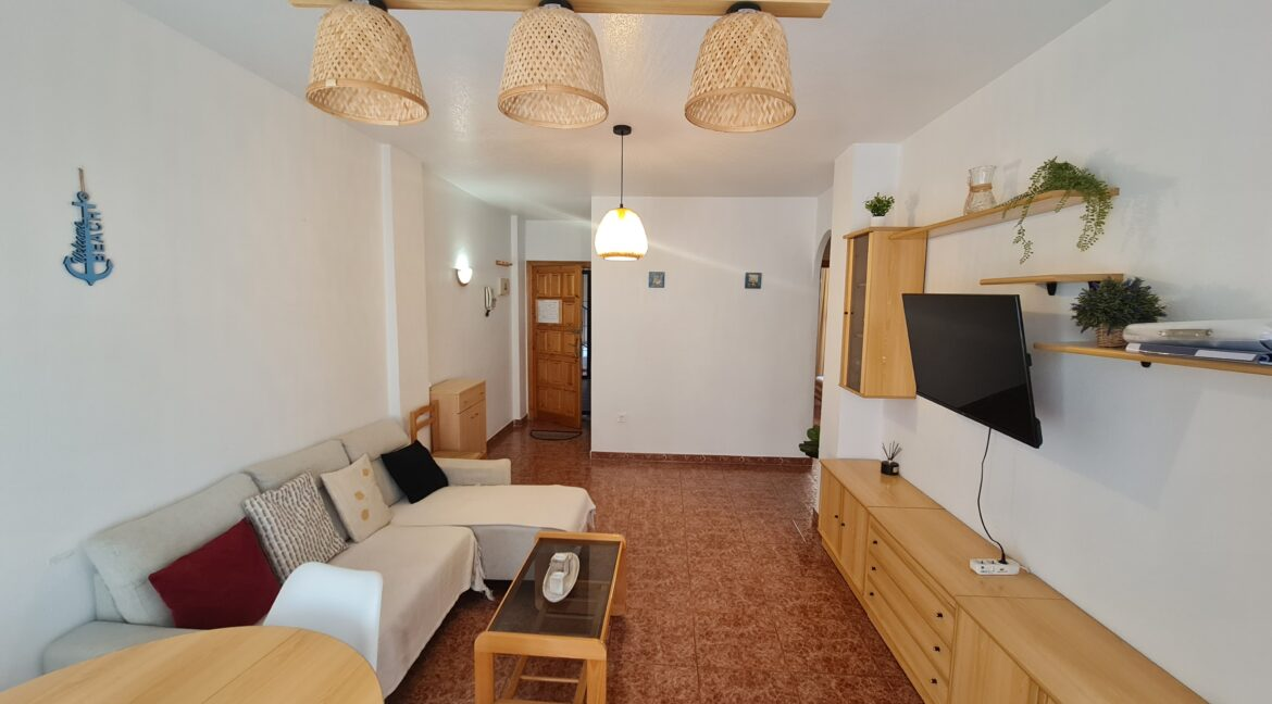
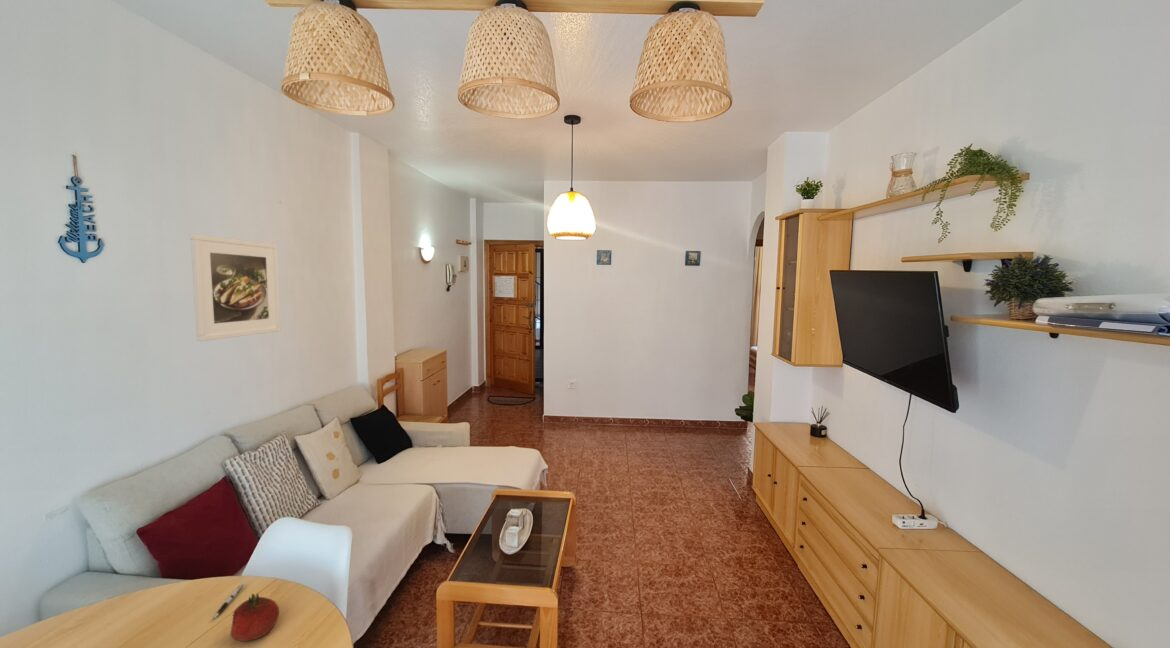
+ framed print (240, 288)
+ fruit (253, 613)
+ pen (229, 600)
